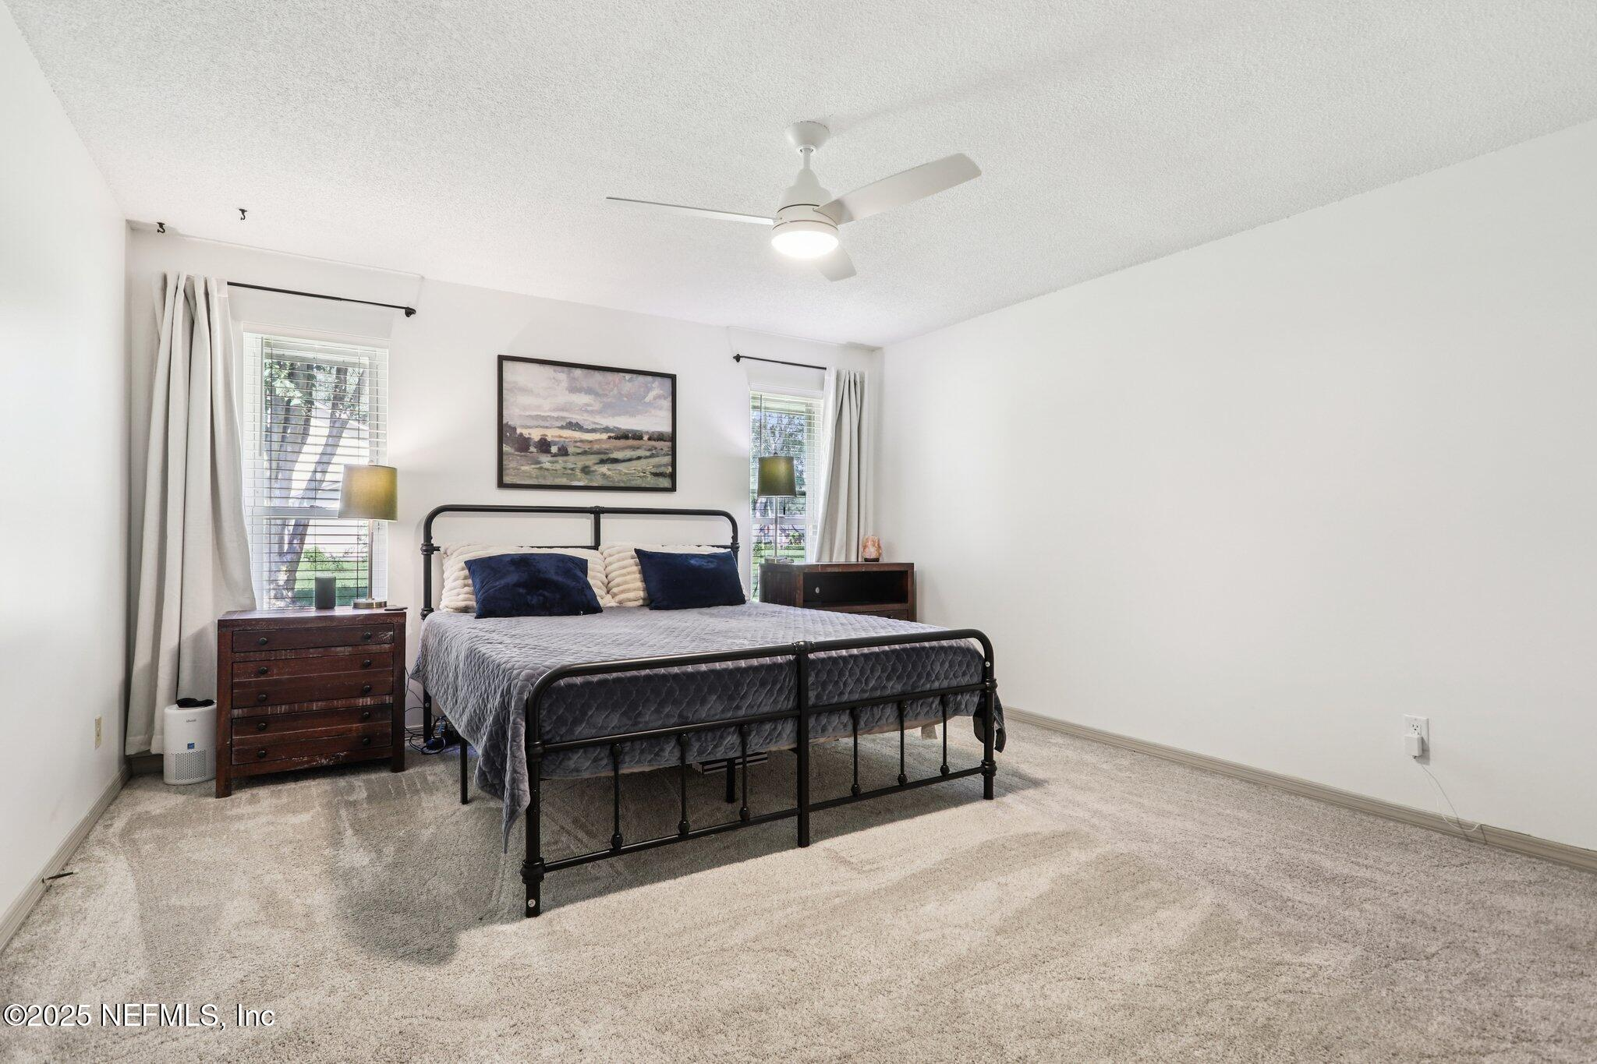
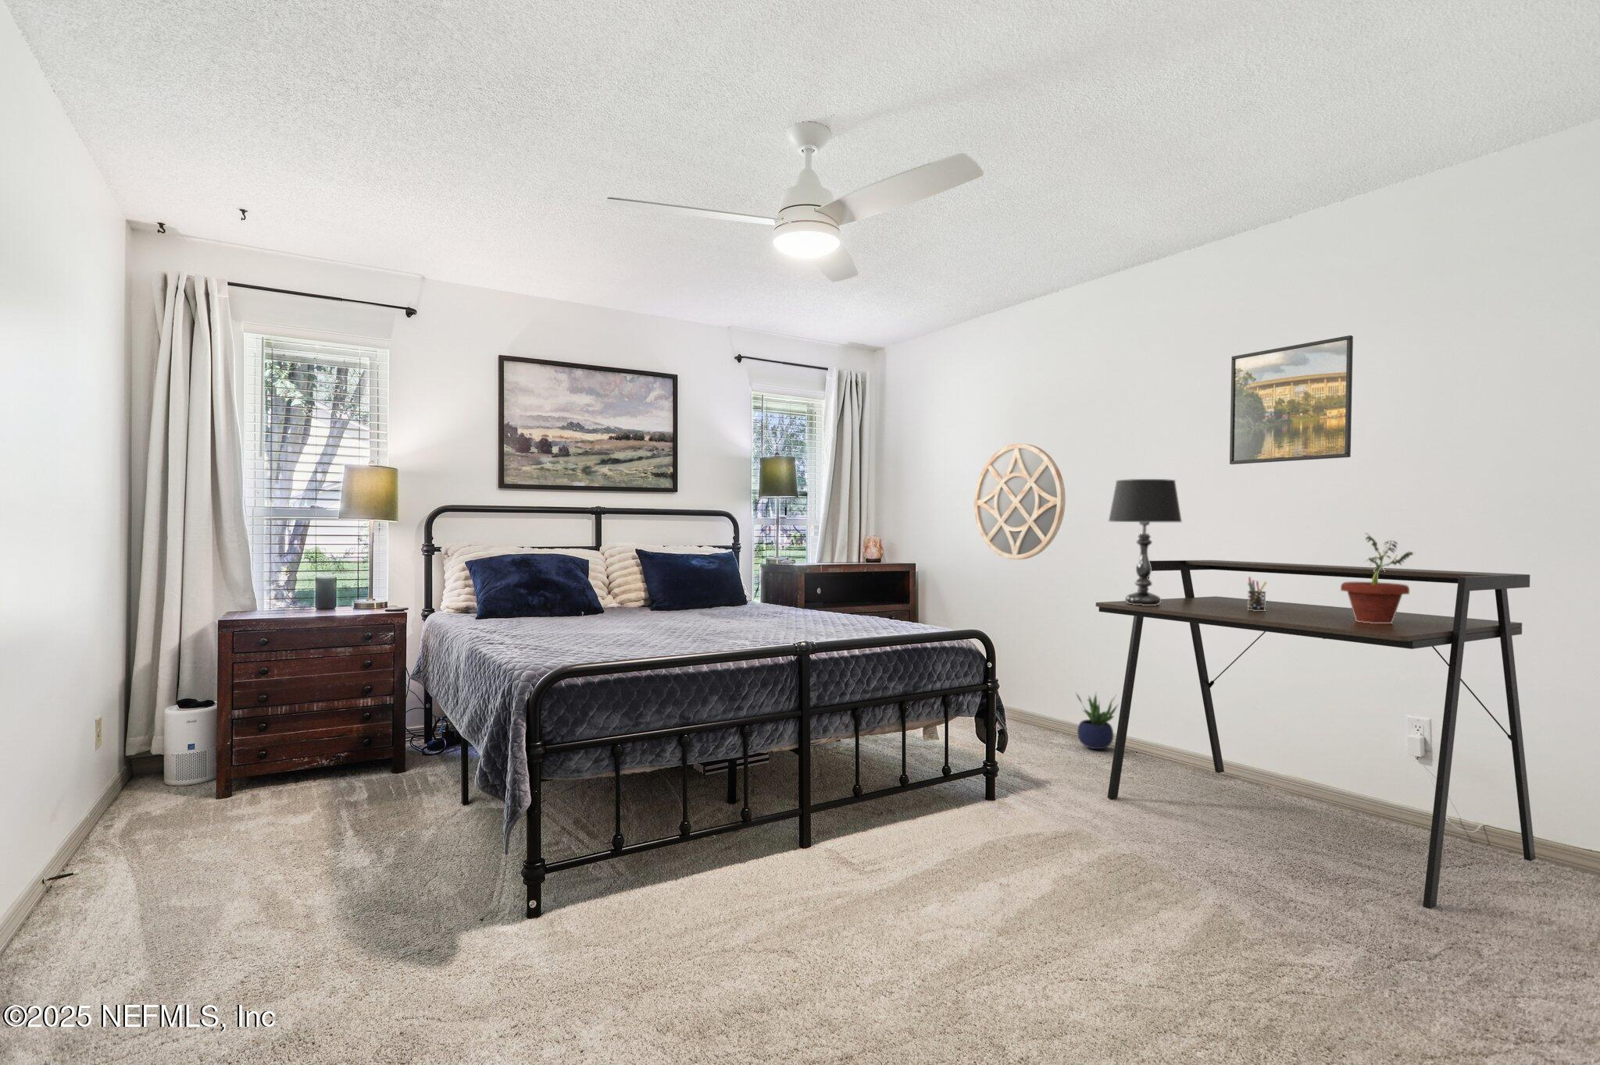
+ potted plant (1376, 576)
+ potted plant (1099, 719)
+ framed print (1287, 403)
+ pen holder (1254, 593)
+ desk (1298, 635)
+ table lamp (1143, 542)
+ home mirror (1016, 502)
